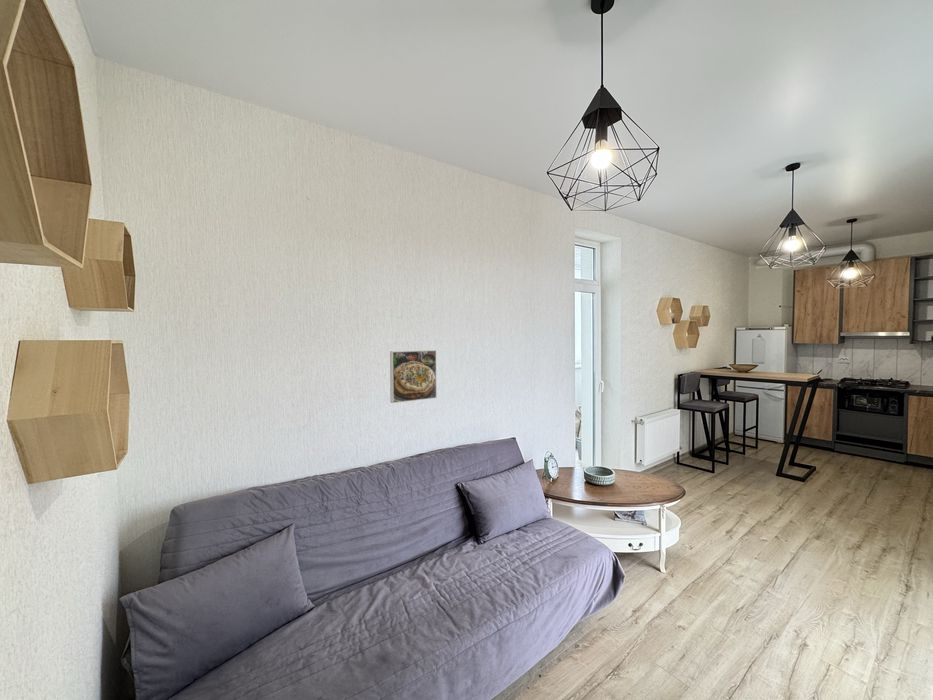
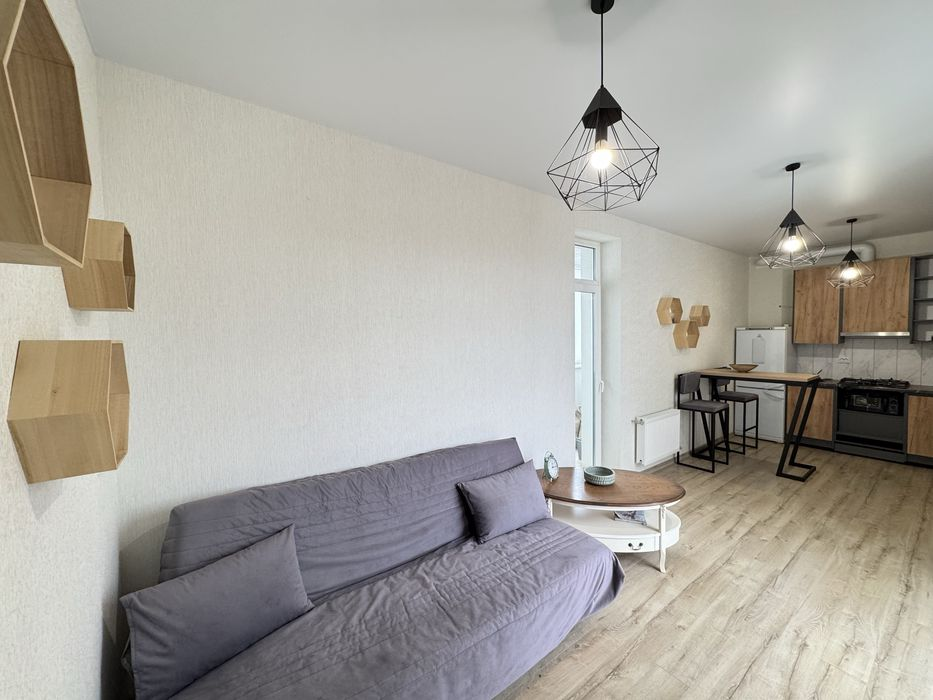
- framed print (414, 375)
